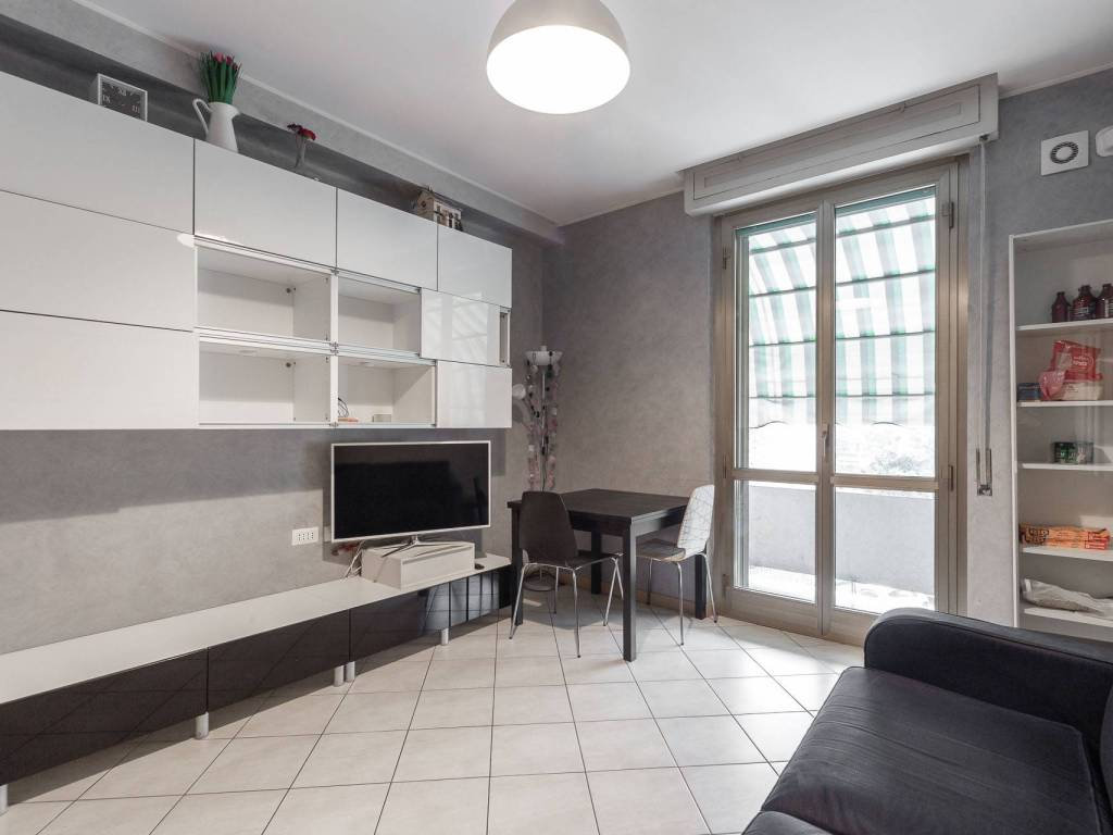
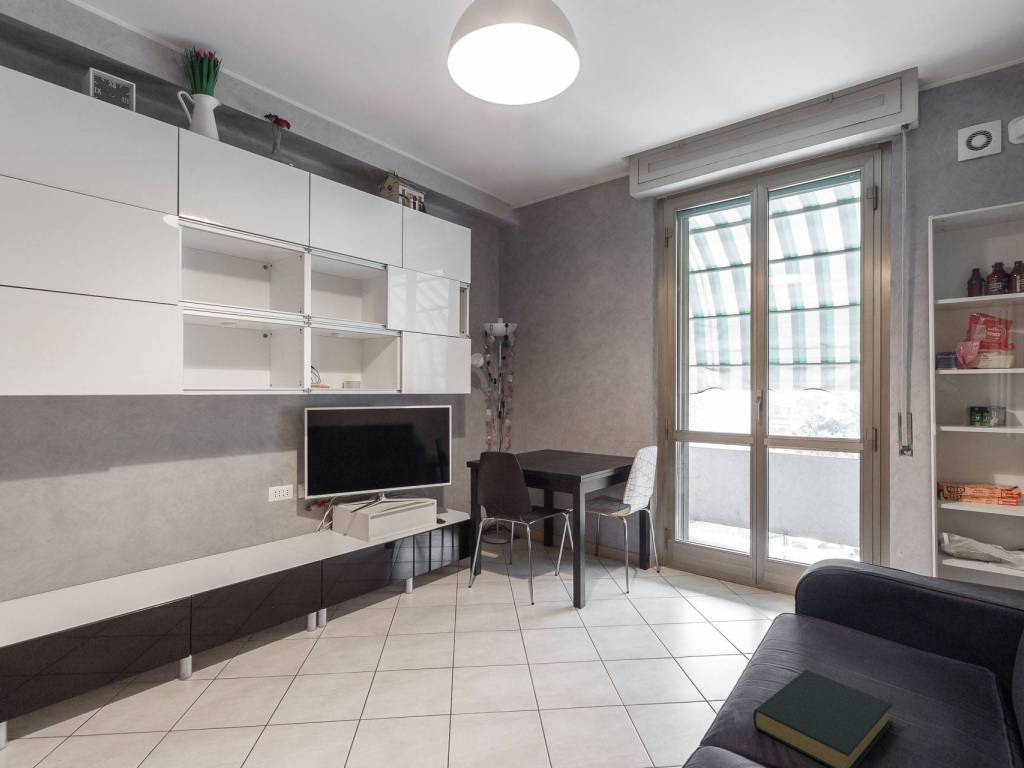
+ hardback book (823, 715)
